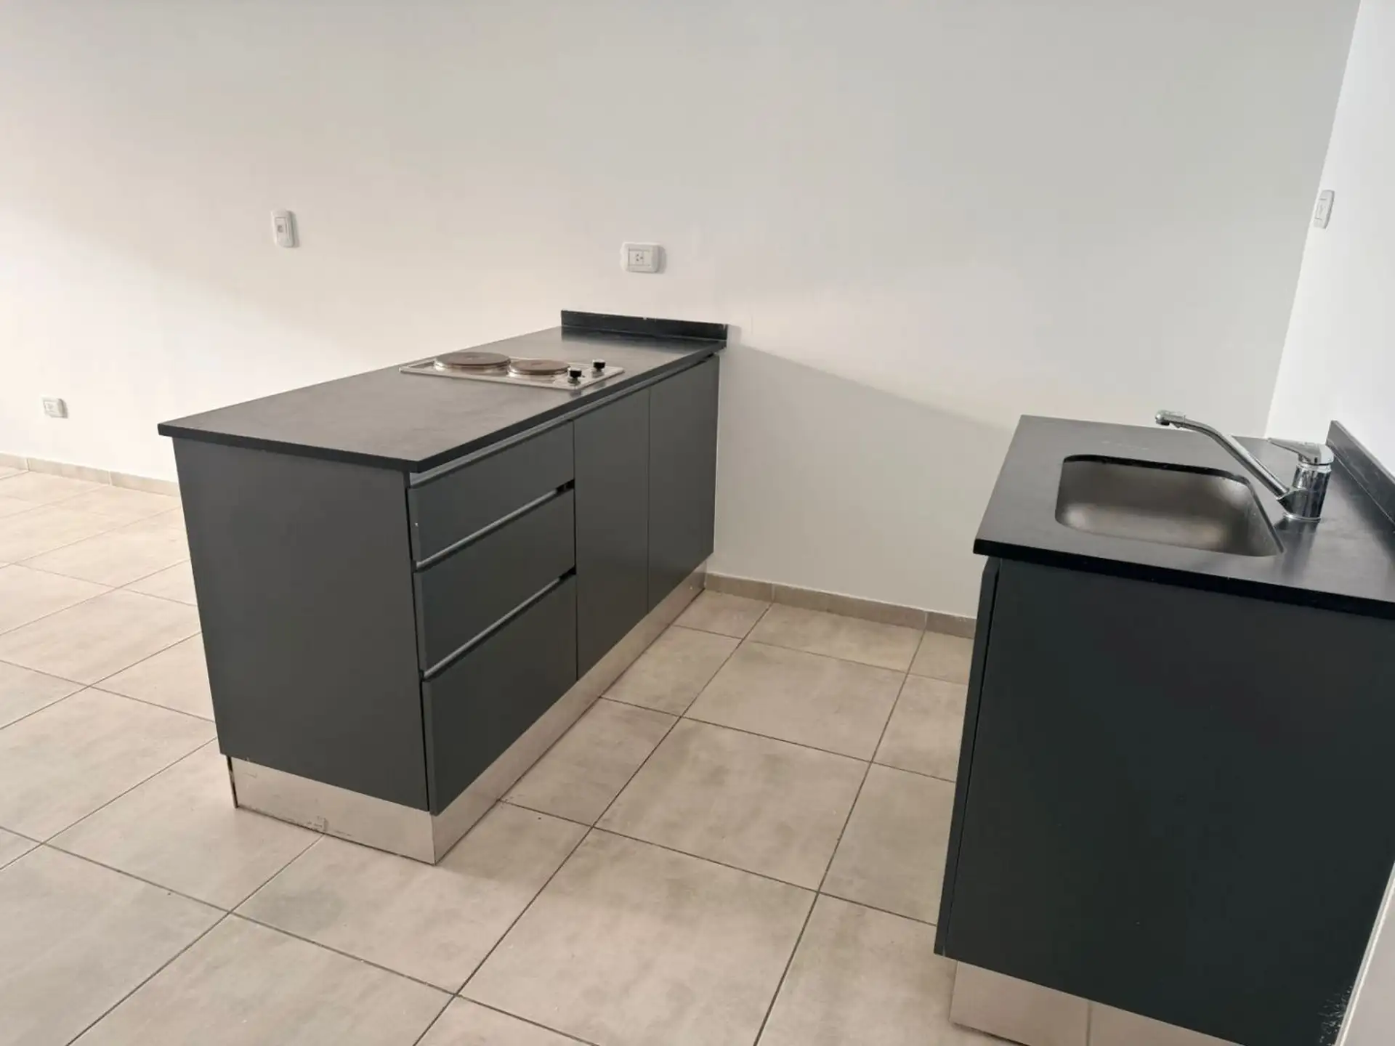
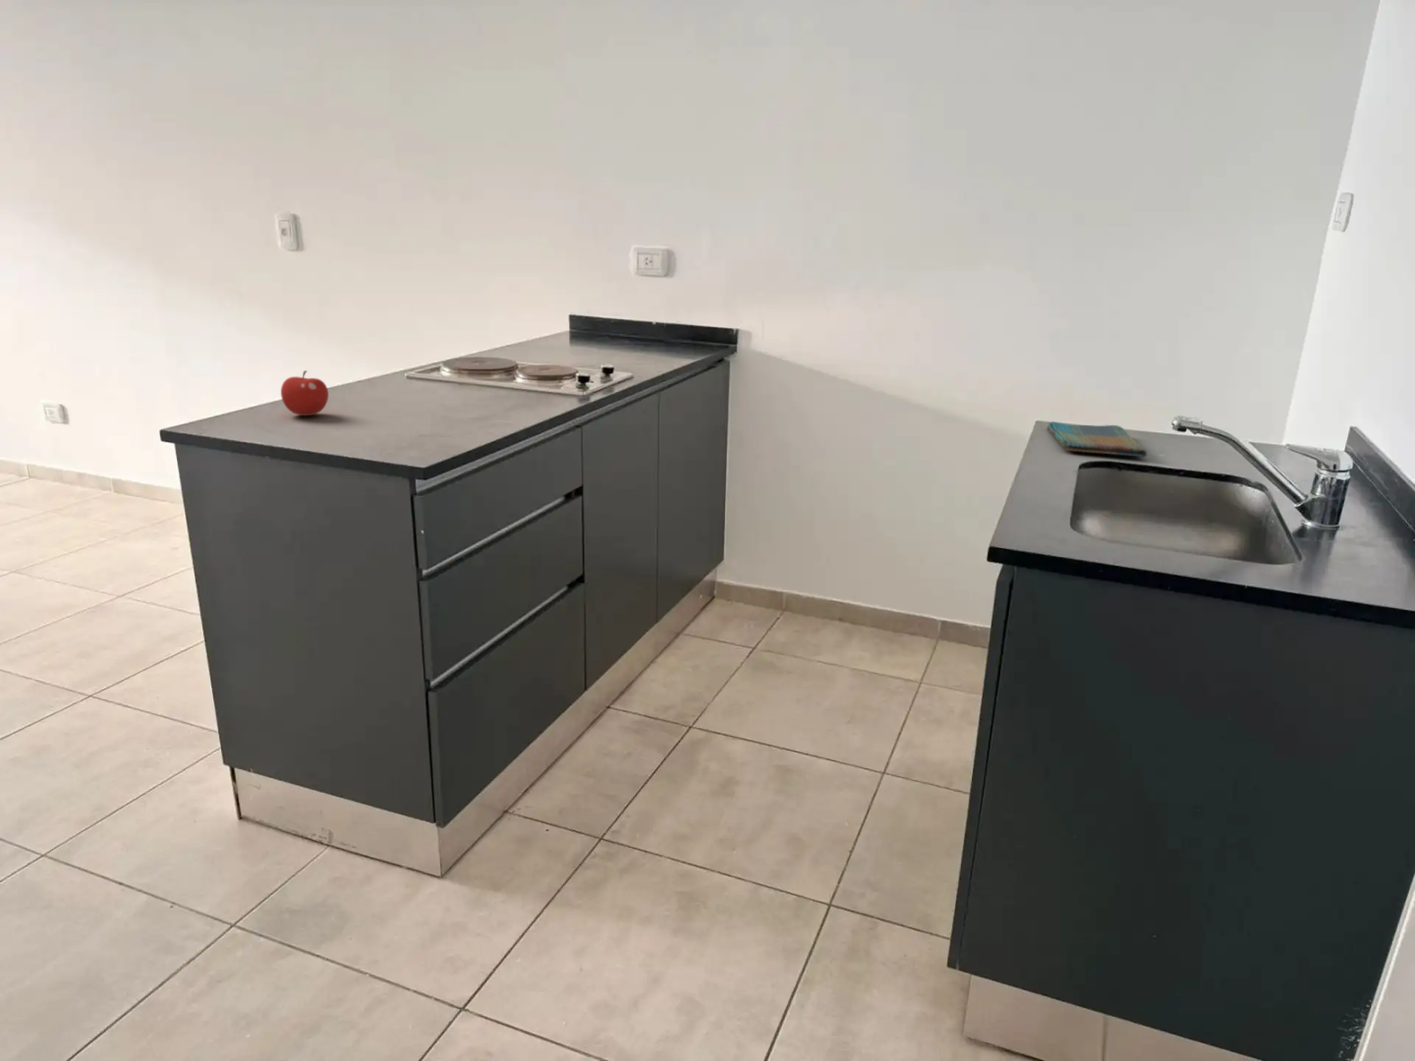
+ dish towel (1094, 438)
+ fruit (304, 392)
